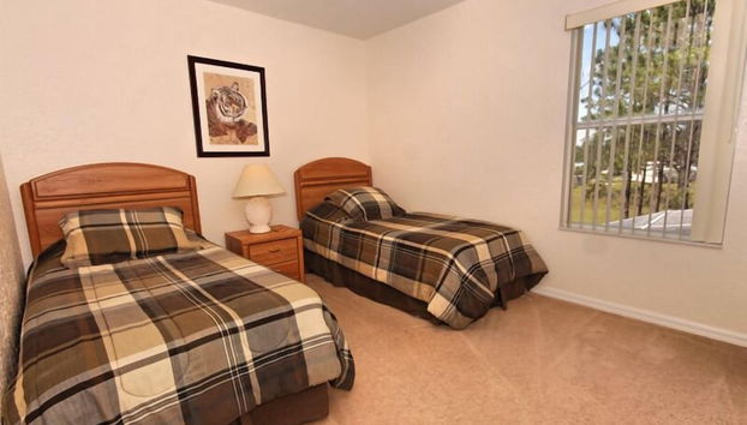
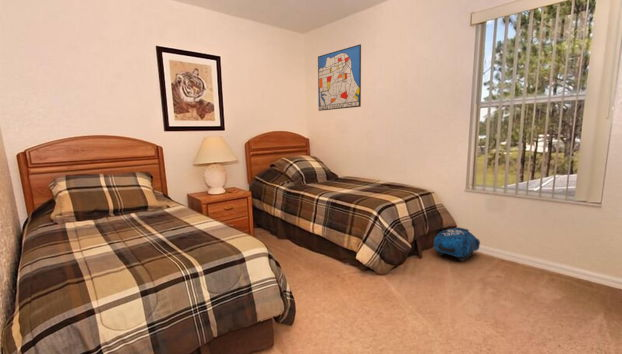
+ backpack (455, 242)
+ wall art (338, 80)
